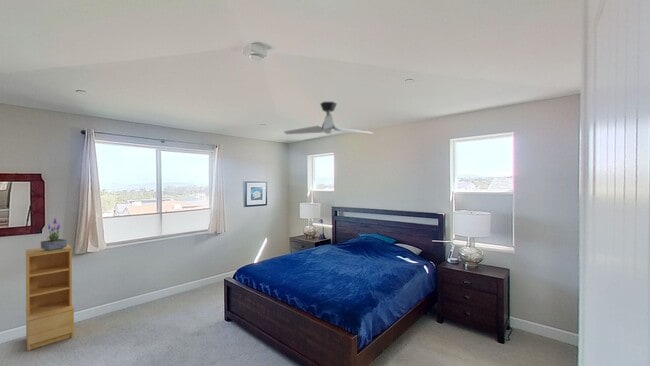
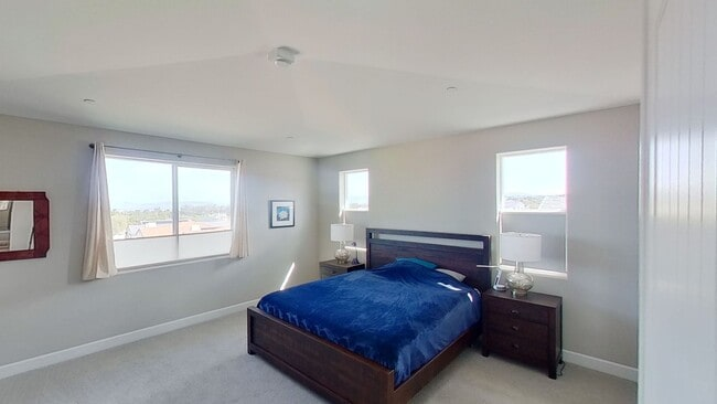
- ceiling fan (328, 115)
- bookshelf (49, 293)
- potted plant (54, 232)
